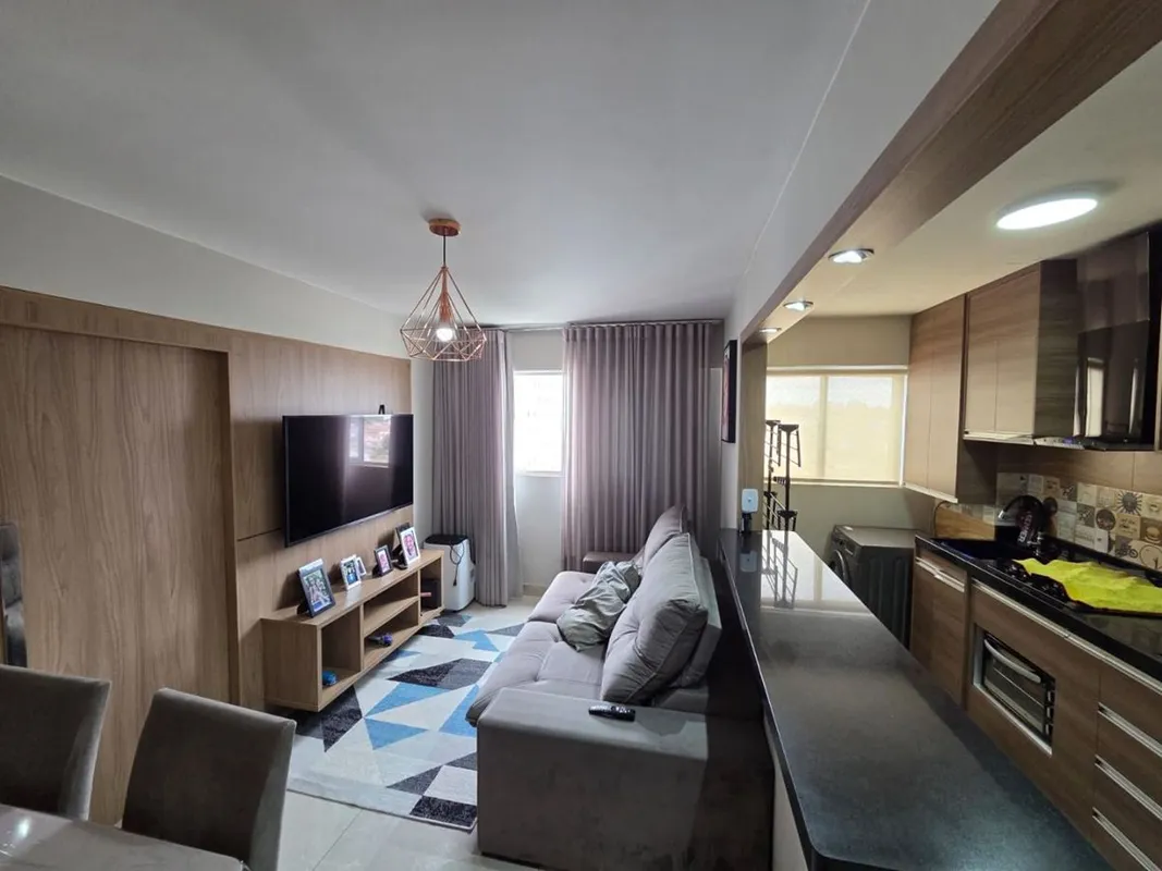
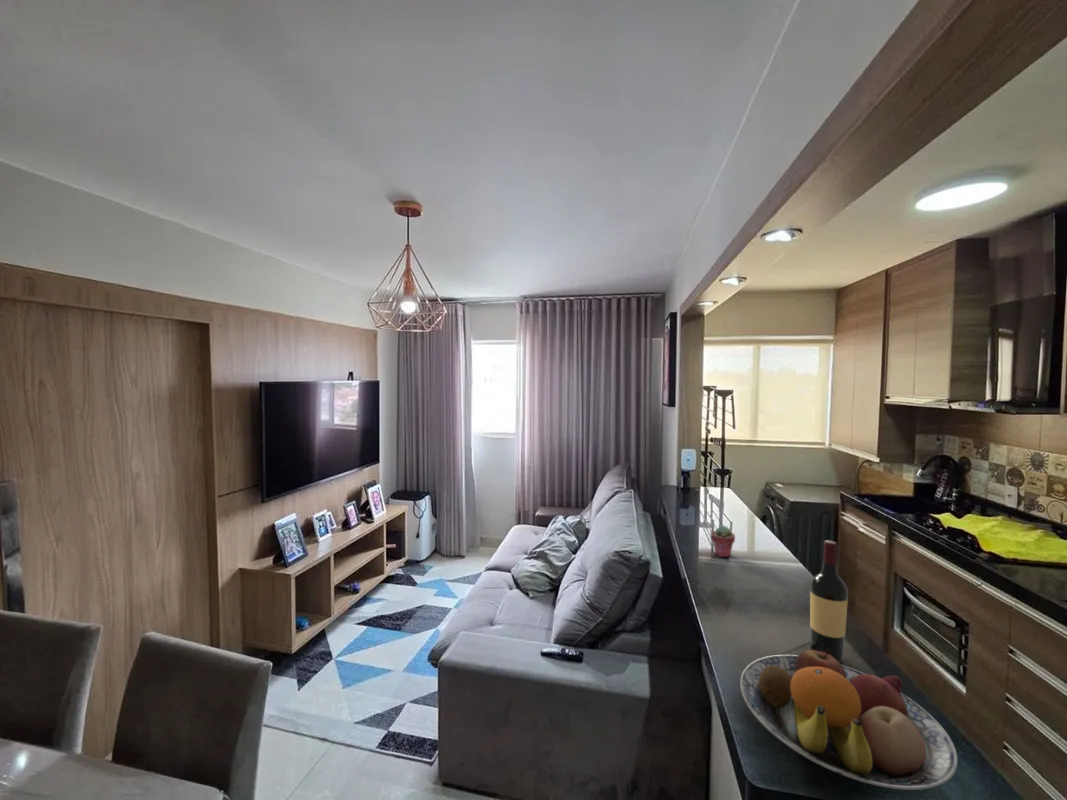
+ wine bottle (828, 599)
+ potted succulent (722, 539)
+ fruit bowl (836, 701)
